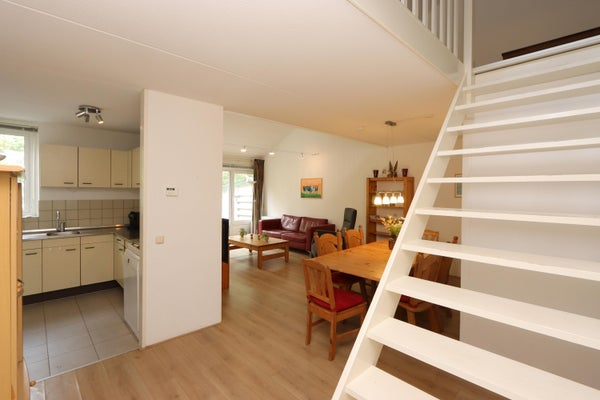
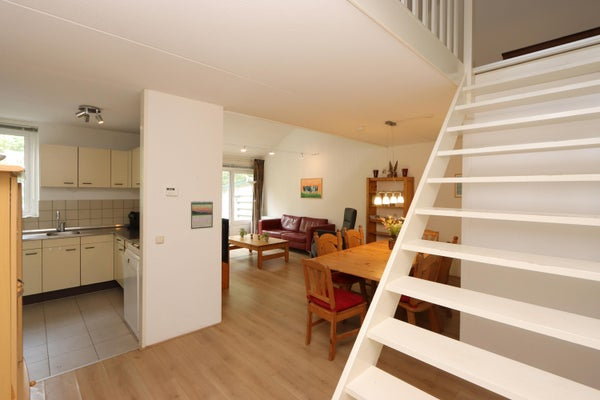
+ calendar (202, 214)
